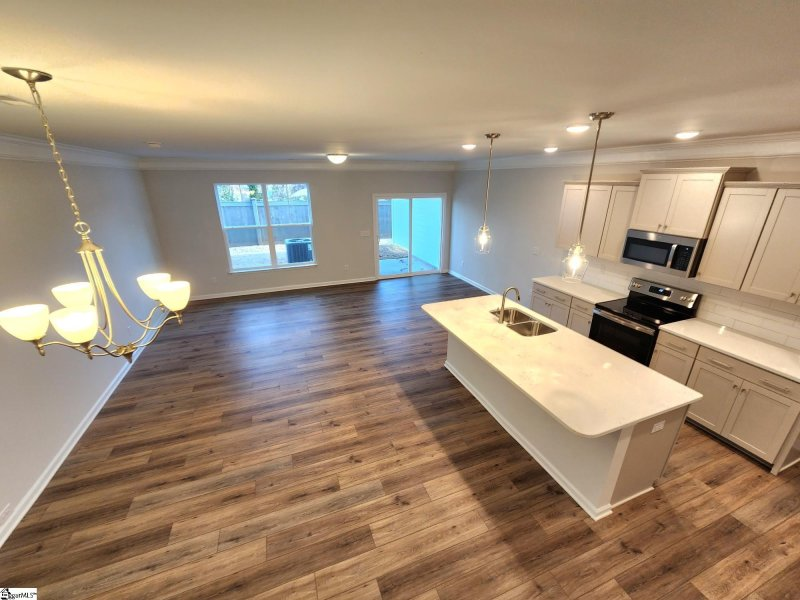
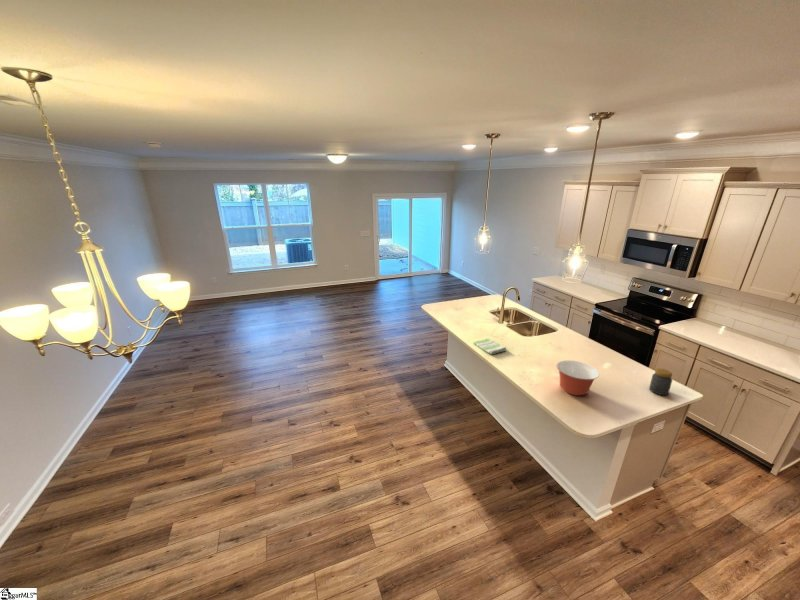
+ mixing bowl (575, 379)
+ jar (661, 381)
+ dish towel (489, 345)
